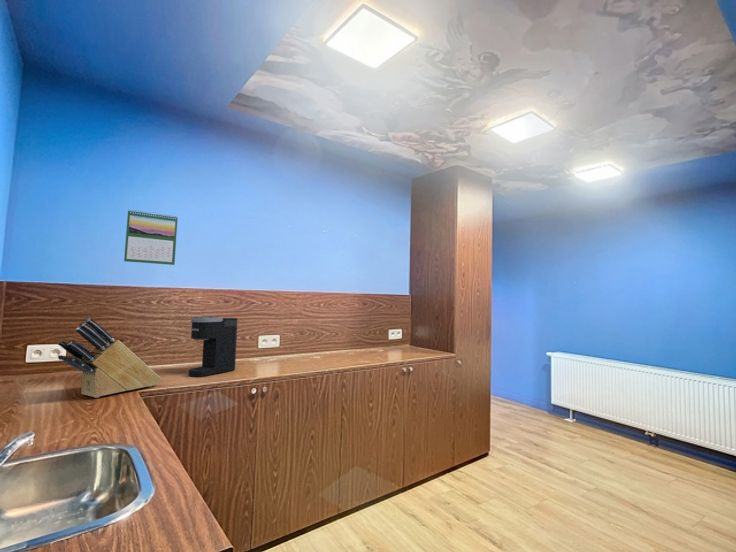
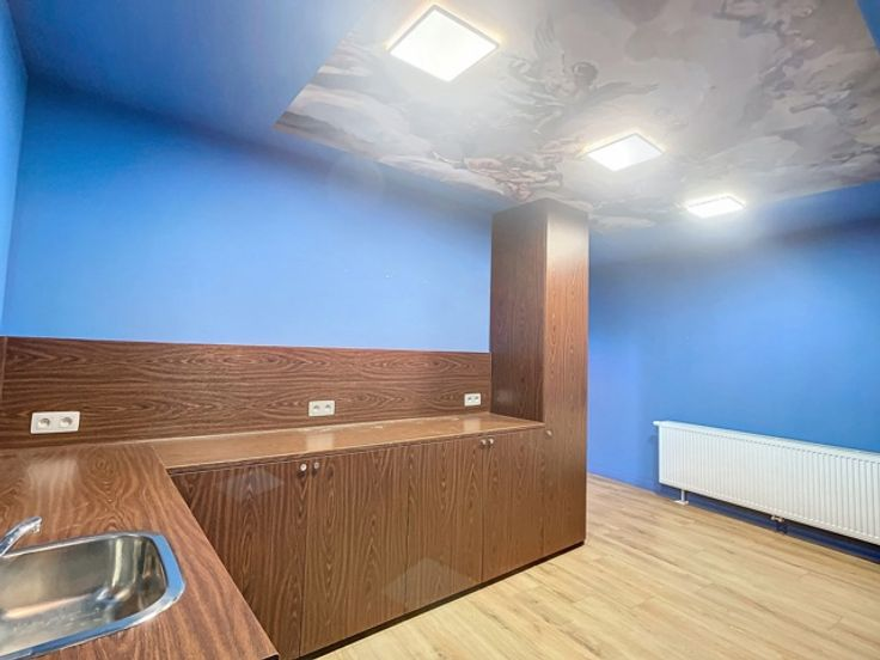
- knife block (113, 354)
- calendar (151, 237)
- coffee maker (214, 344)
